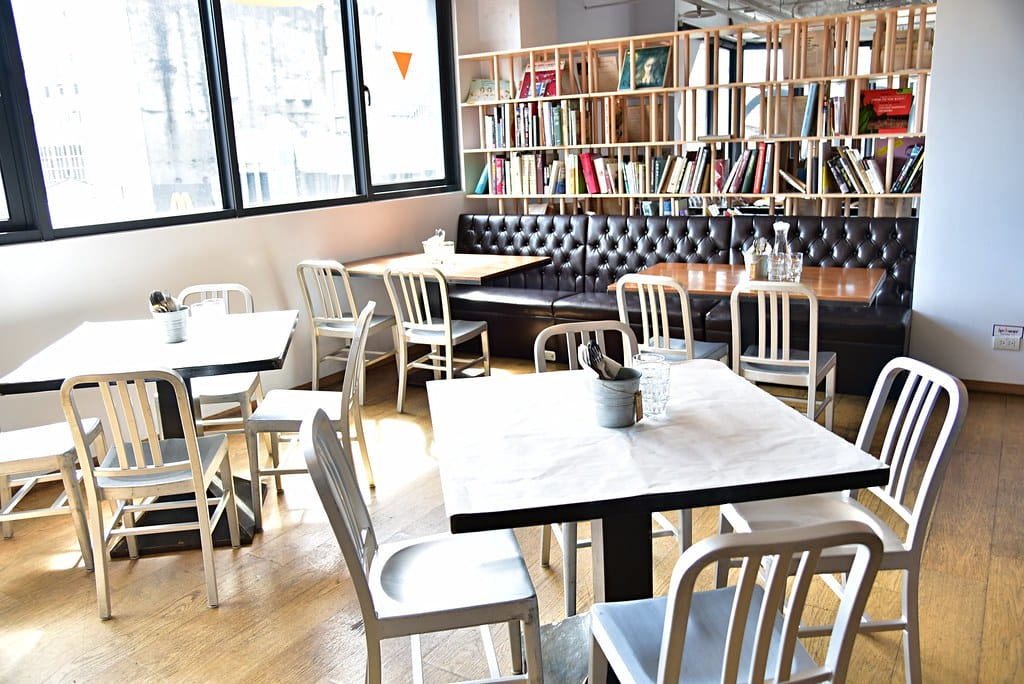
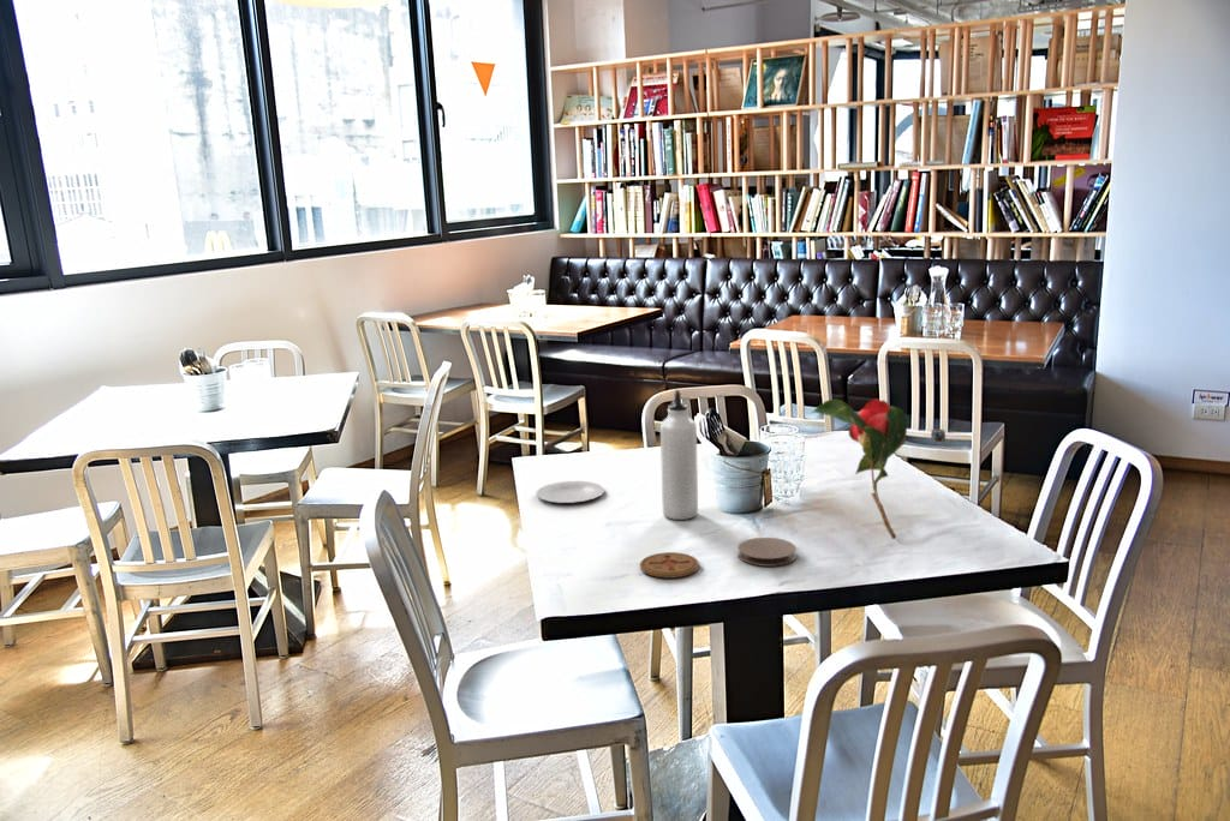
+ coaster (766, 551)
+ plate (577, 481)
+ flower (883, 461)
+ water bottle (679, 453)
+ coaster (669, 564)
